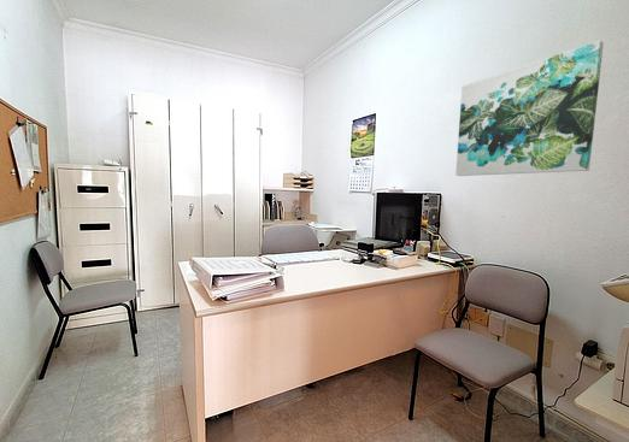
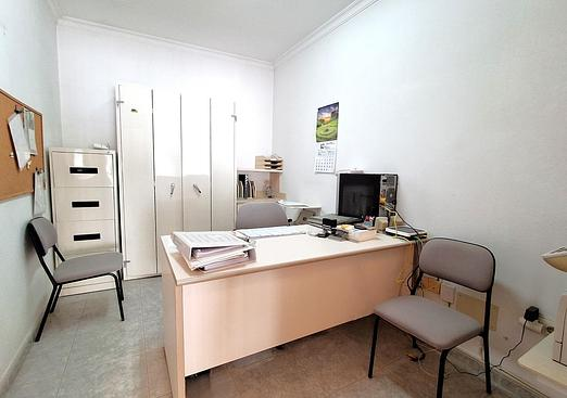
- wall art (516, 122)
